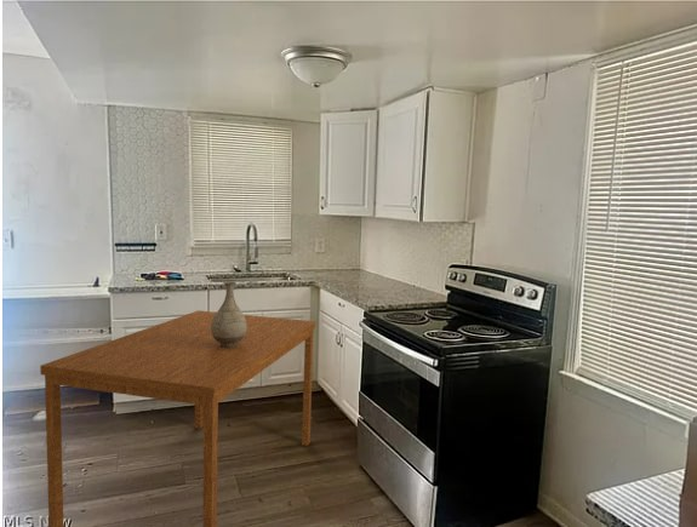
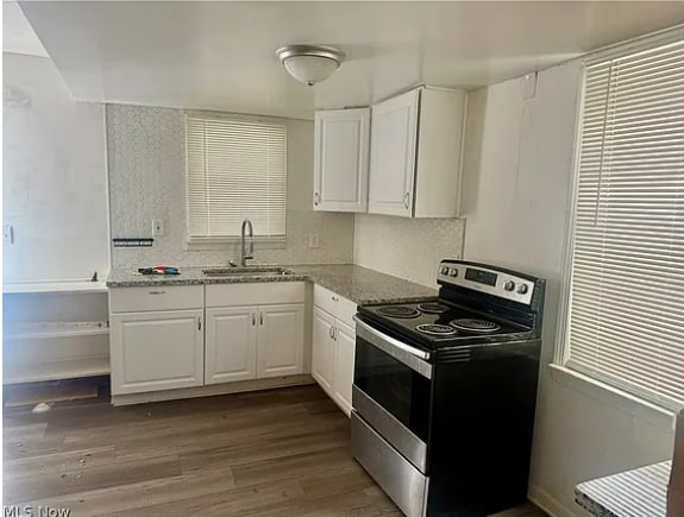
- dining table (202, 412)
- vase (229, 313)
